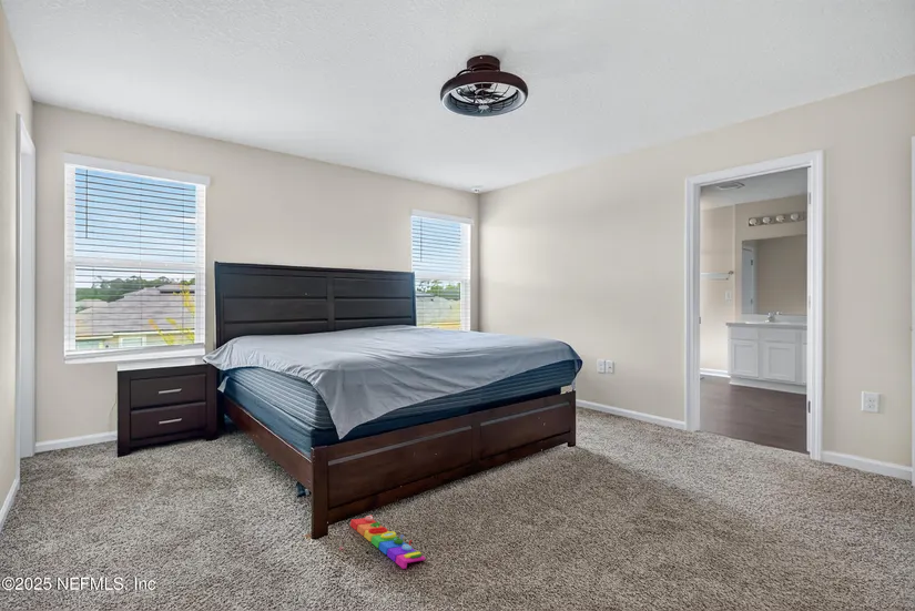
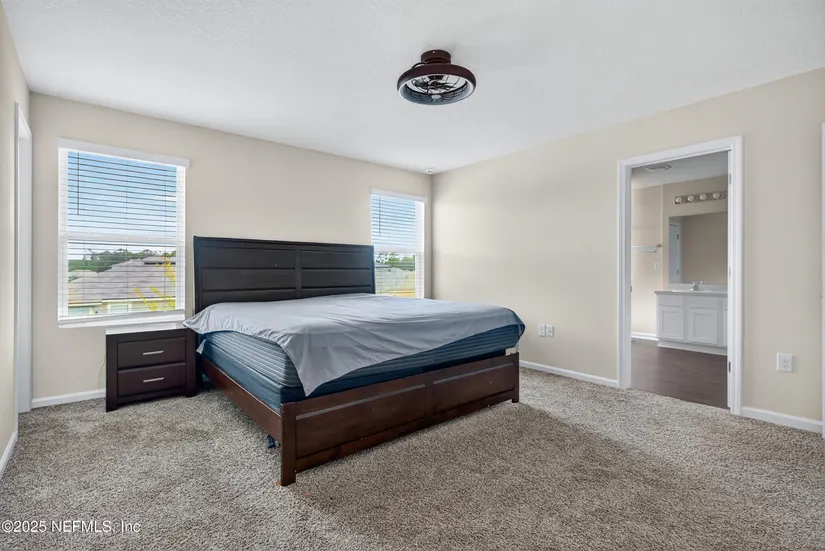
- knob puzzle (385, 536)
